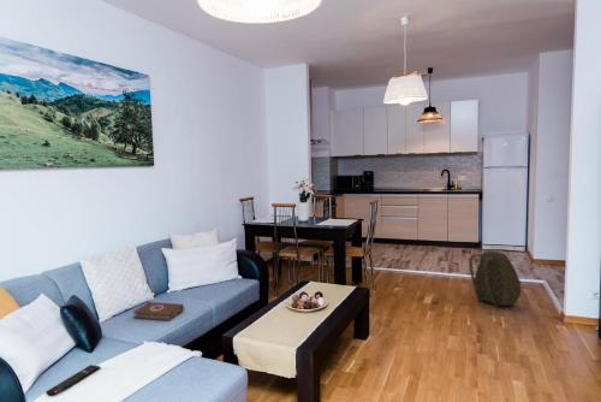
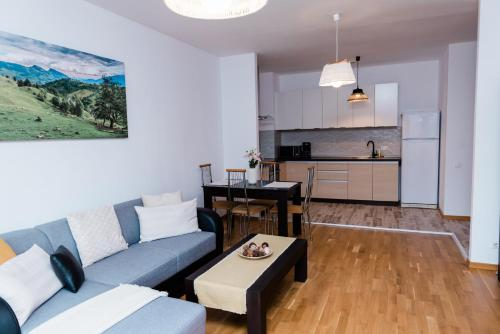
- remote control (73, 379)
- book (159, 309)
- backpack (492, 277)
